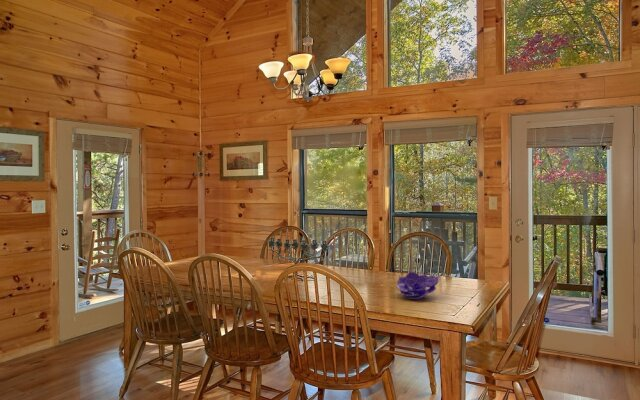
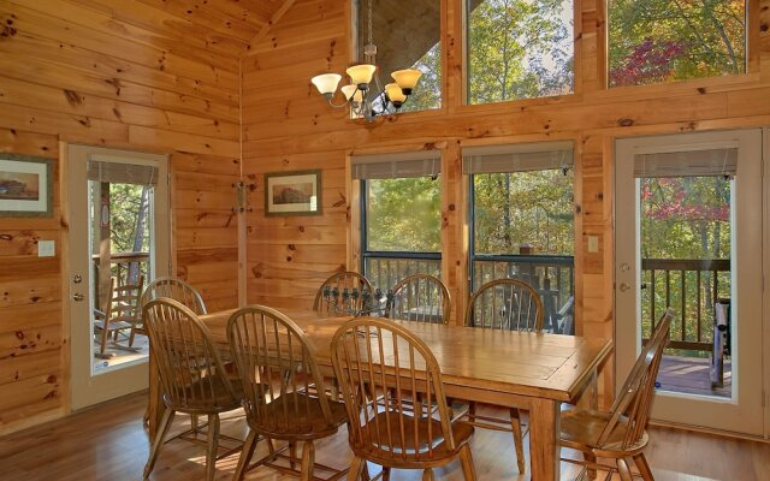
- decorative bowl (415, 284)
